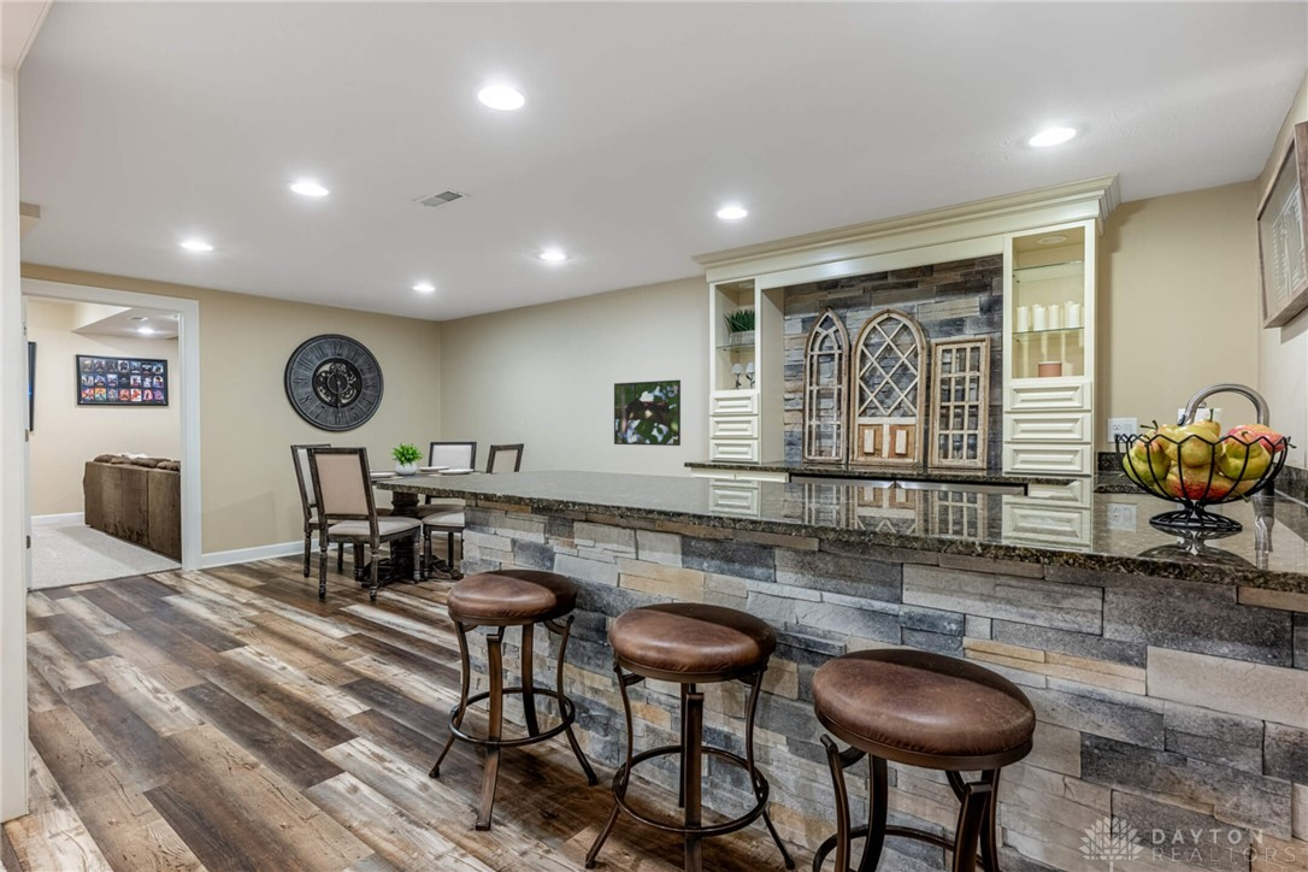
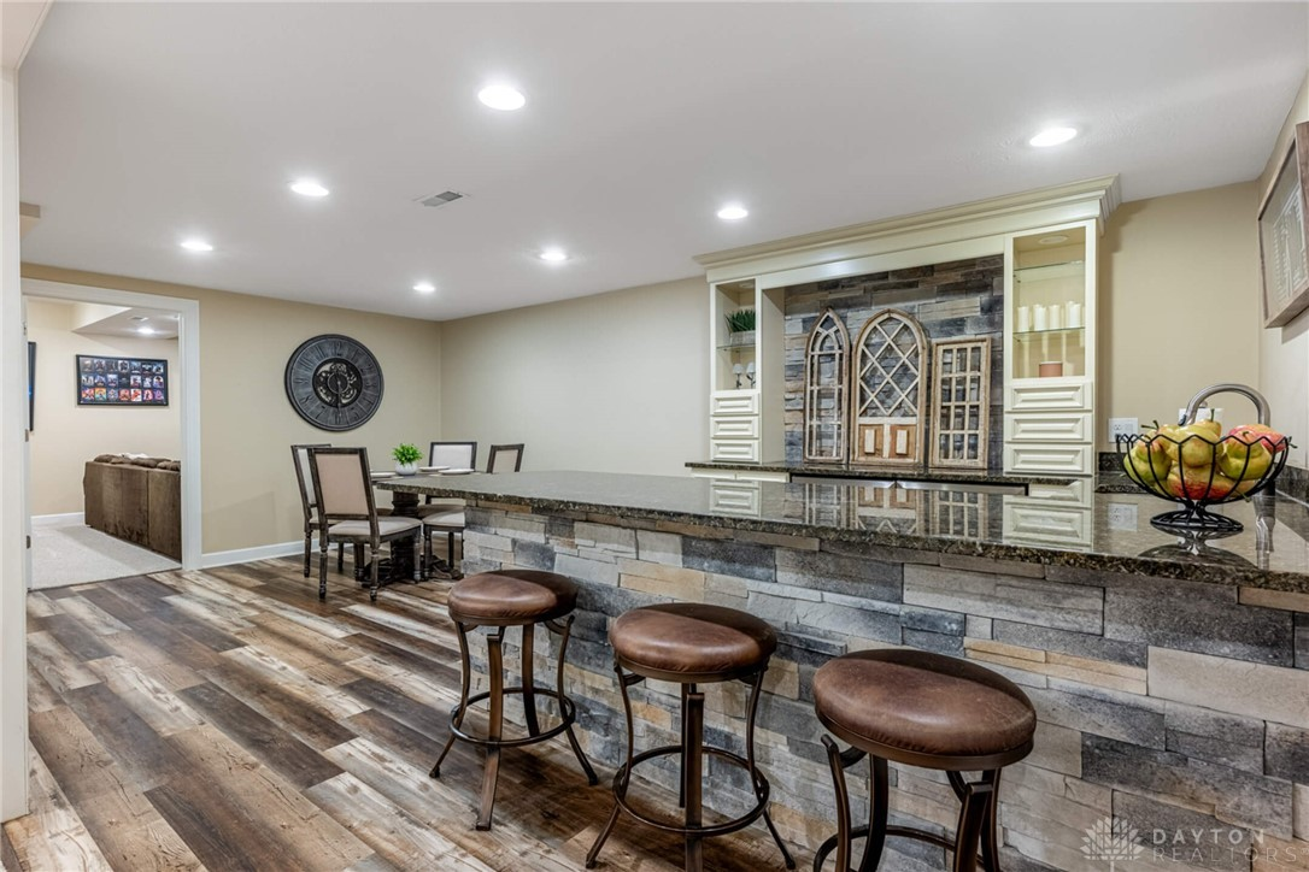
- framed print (646, 413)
